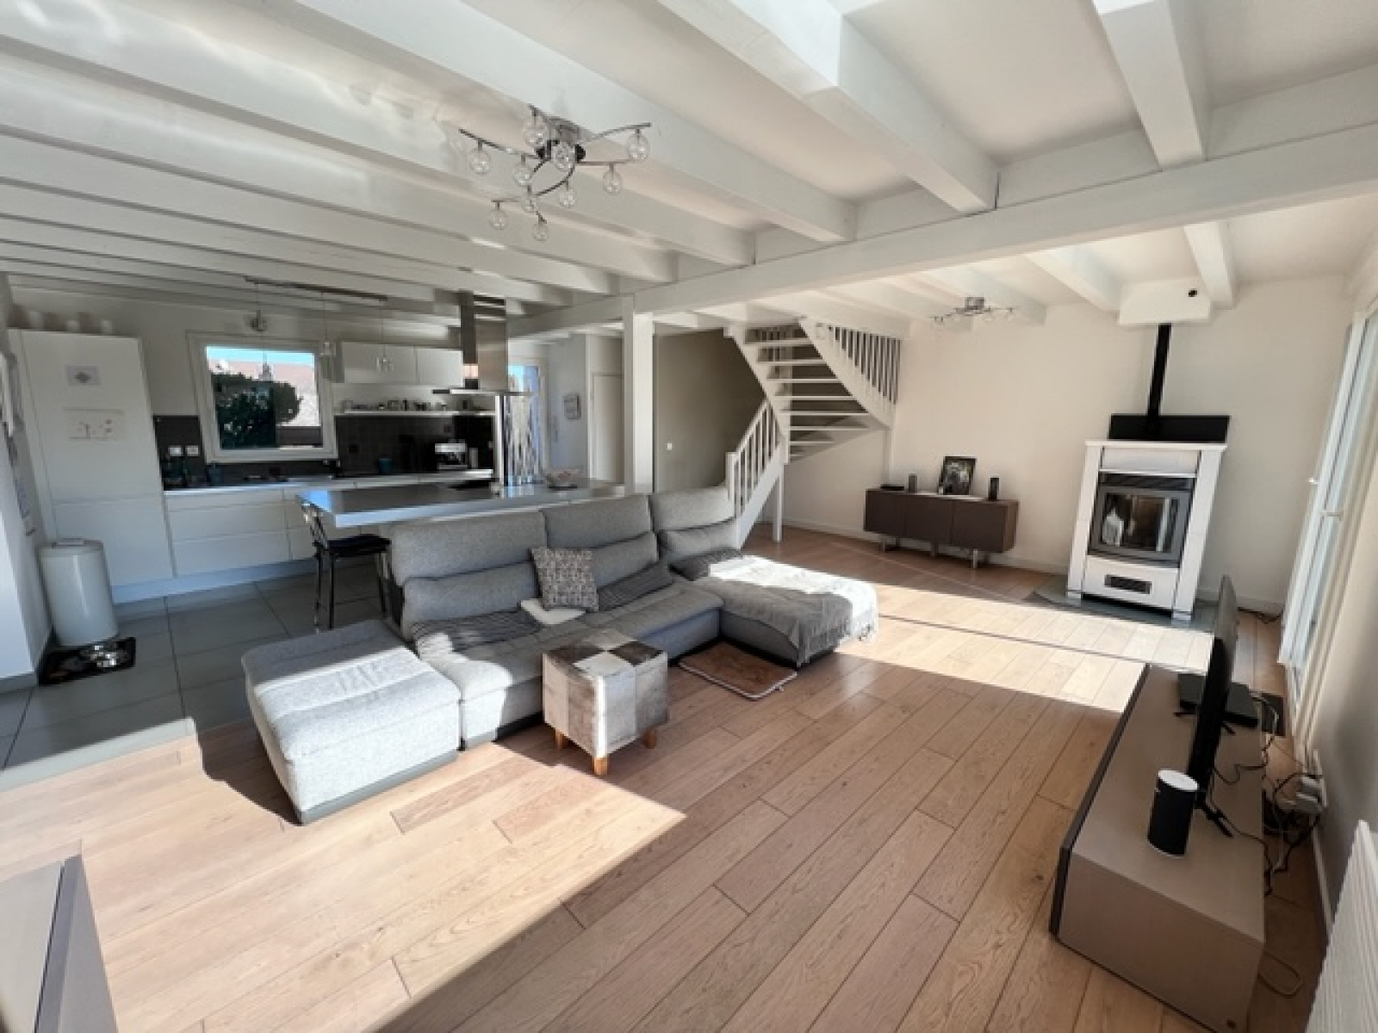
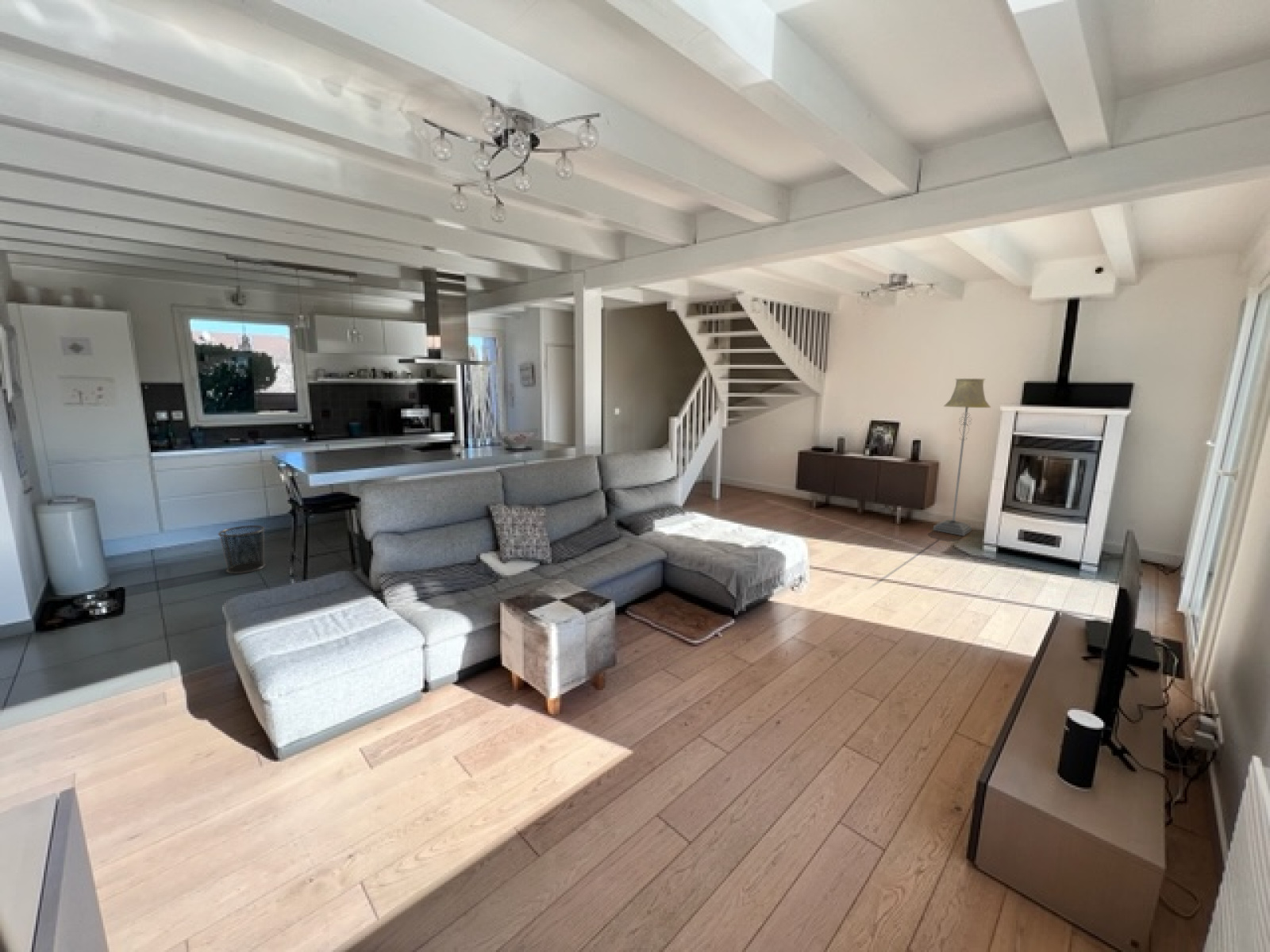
+ floor lamp (960, 456)
+ waste bin (244, 549)
